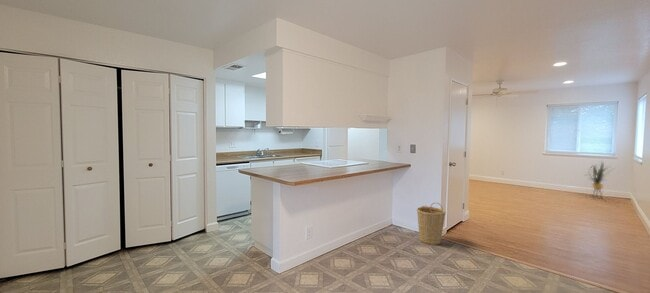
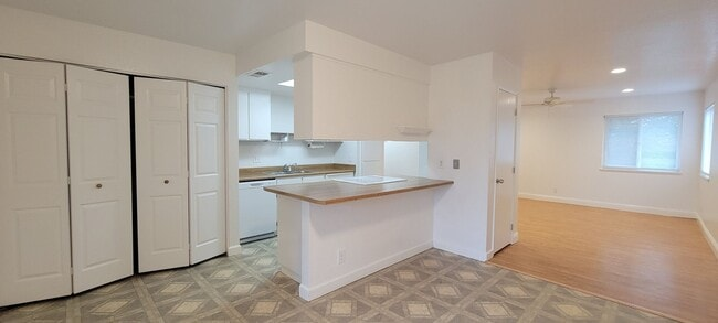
- basket (430, 222)
- house plant (600, 179)
